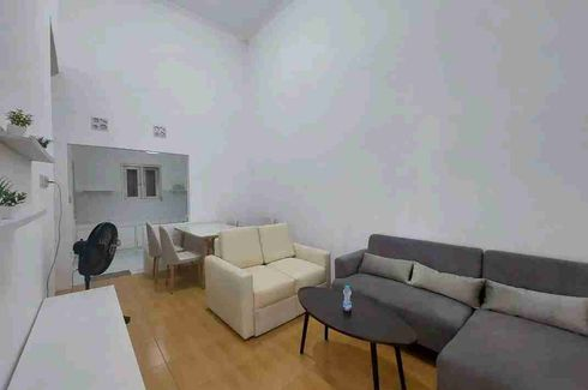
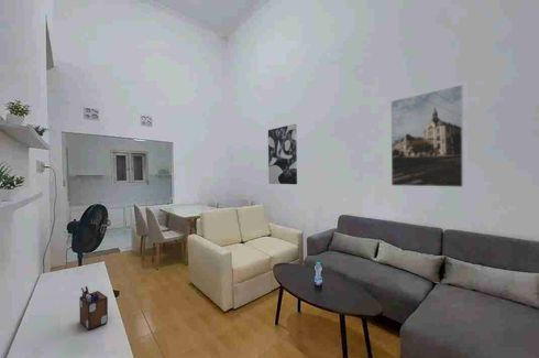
+ desk organizer (94, 304)
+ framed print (424, 140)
+ wall art (282, 155)
